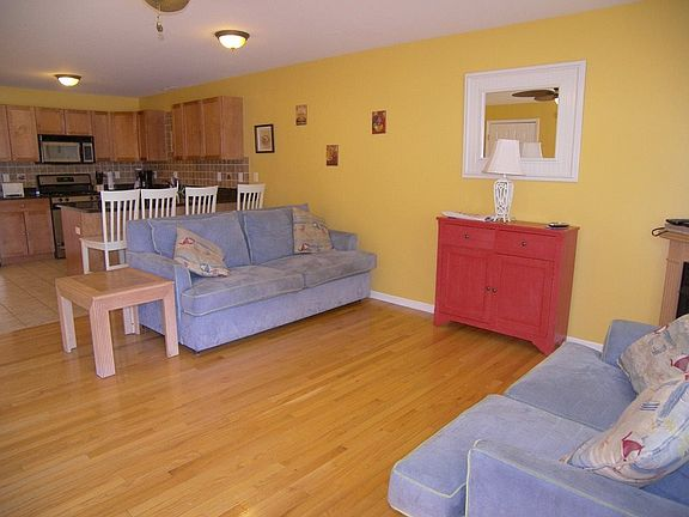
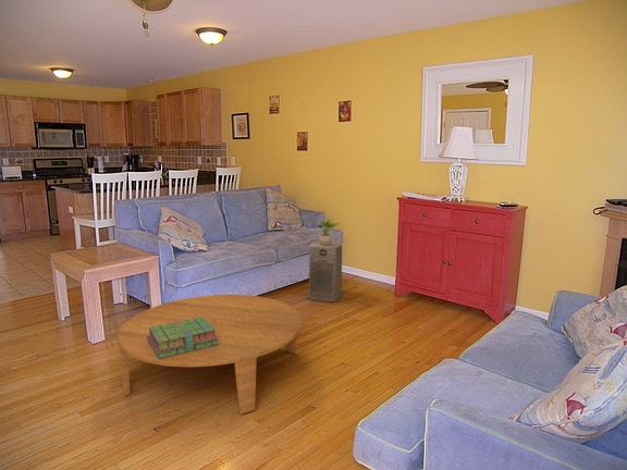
+ coffee table (214, 346)
+ stack of books (182, 335)
+ fan (325, 270)
+ potted plant (328, 231)
